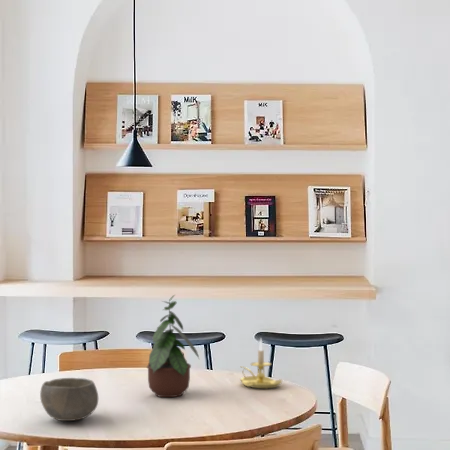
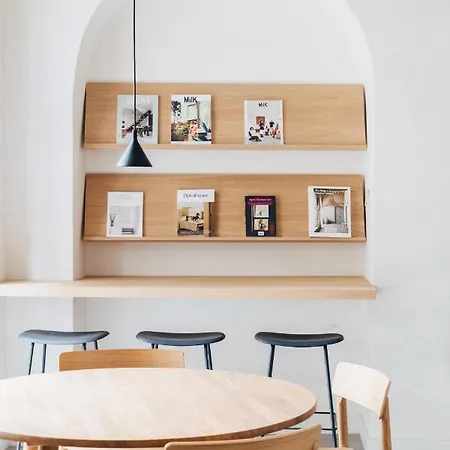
- bowl (69, 400)
- candle holder (258, 361)
- potted plant (172, 344)
